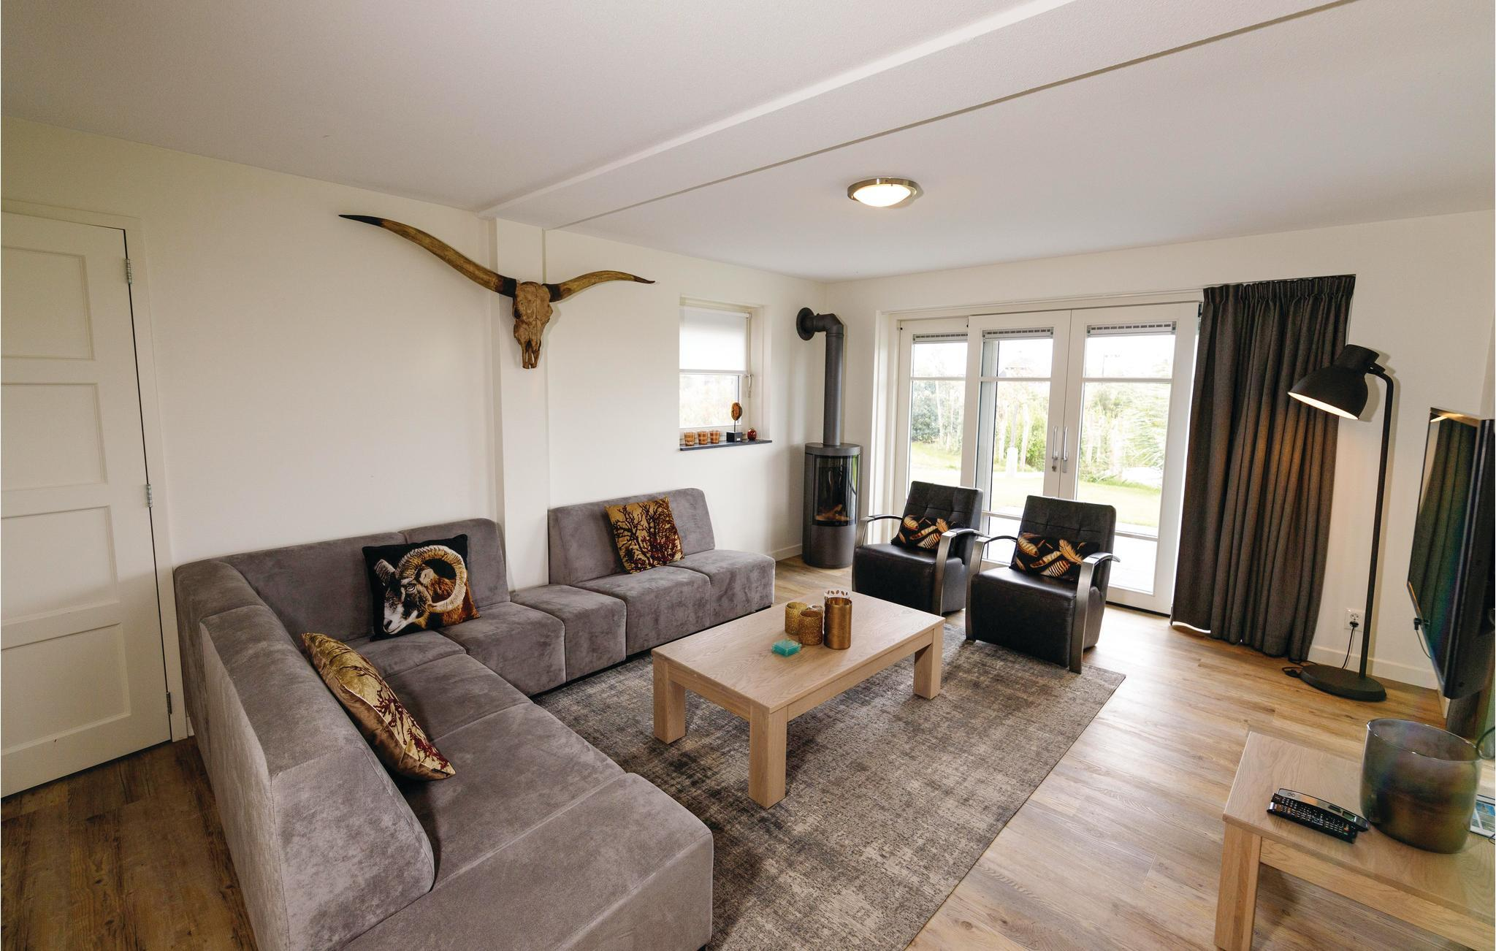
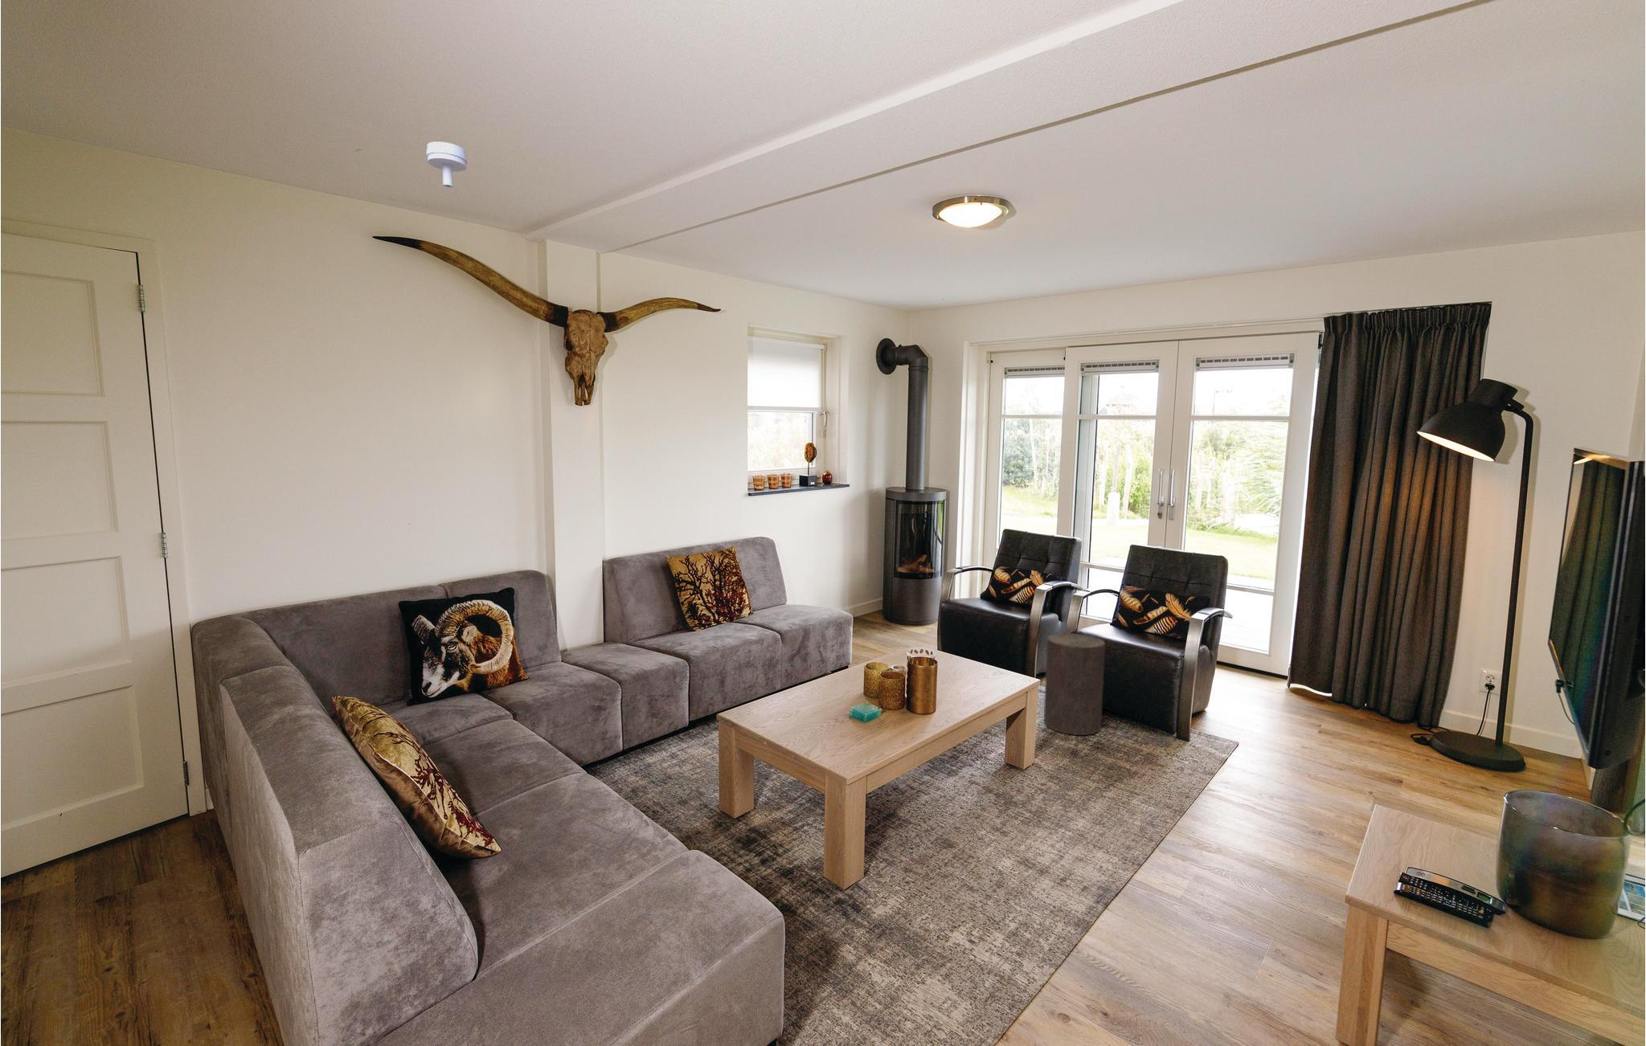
+ stool (1074, 683)
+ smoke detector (446, 167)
